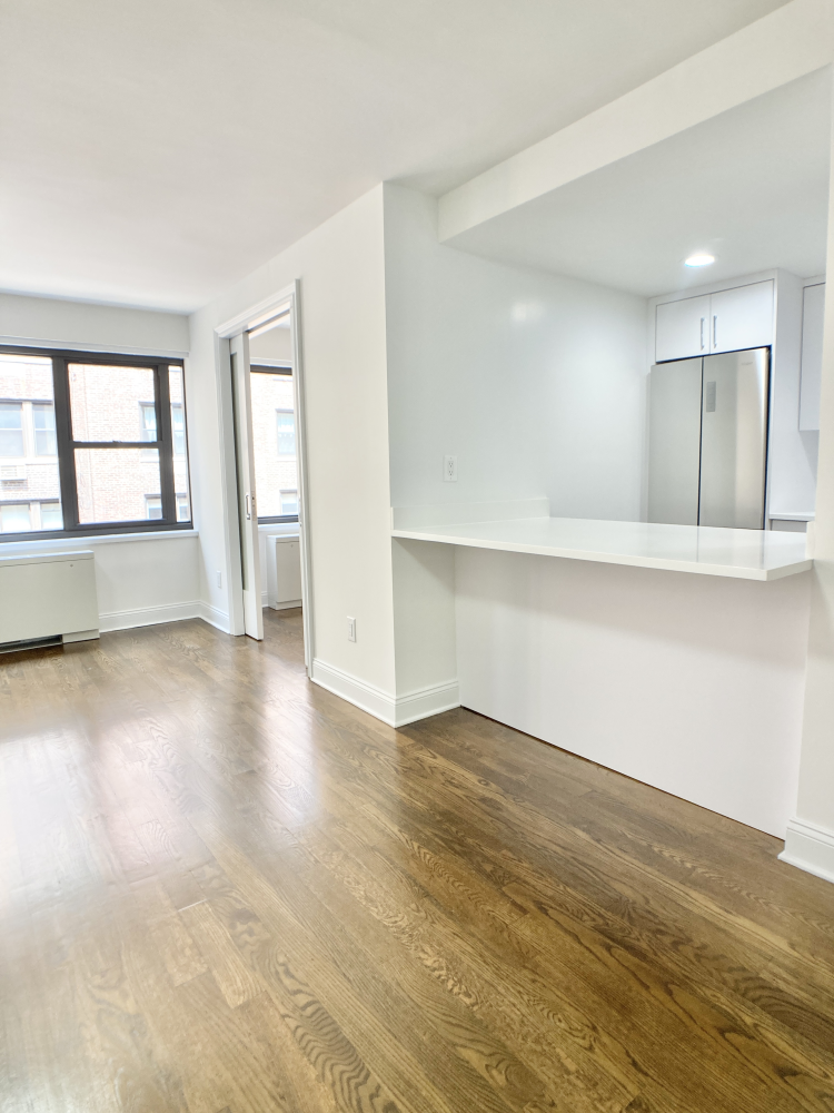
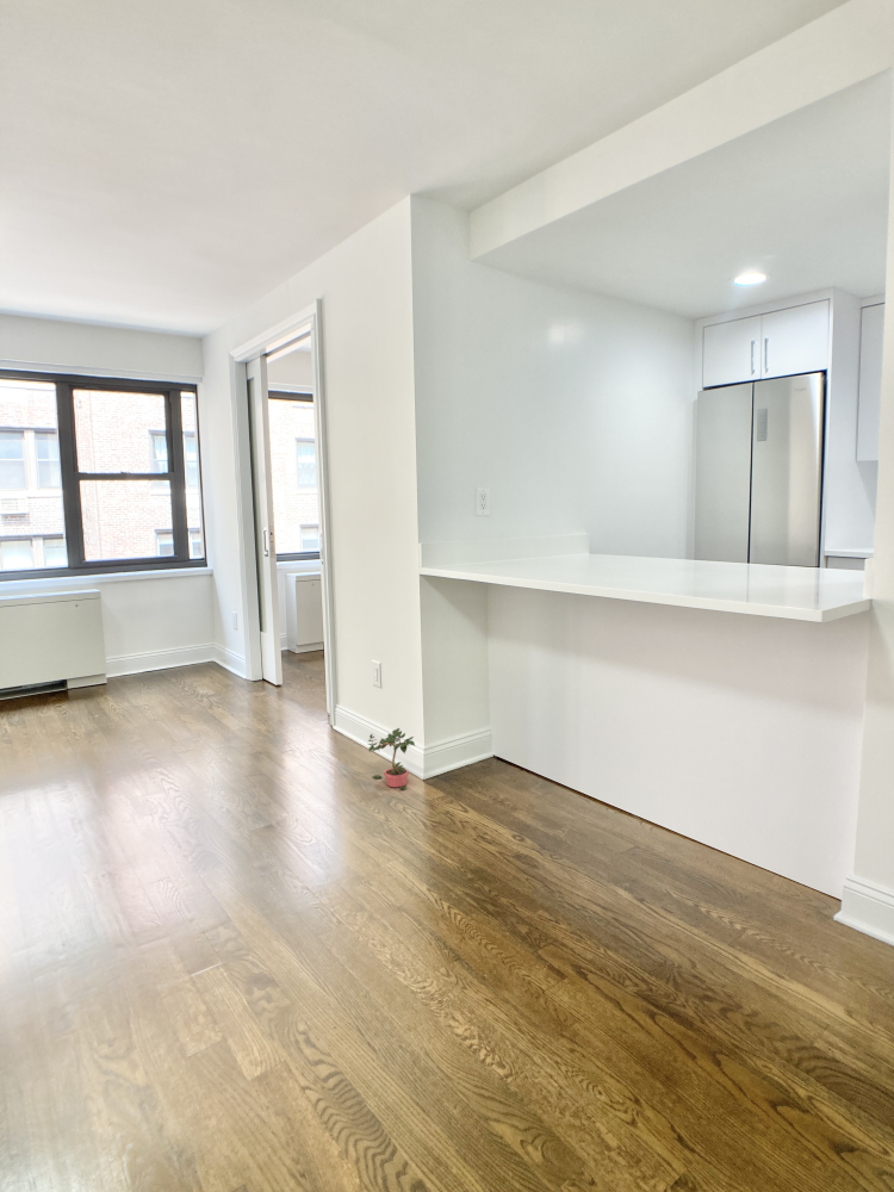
+ potted plant (393, 753)
